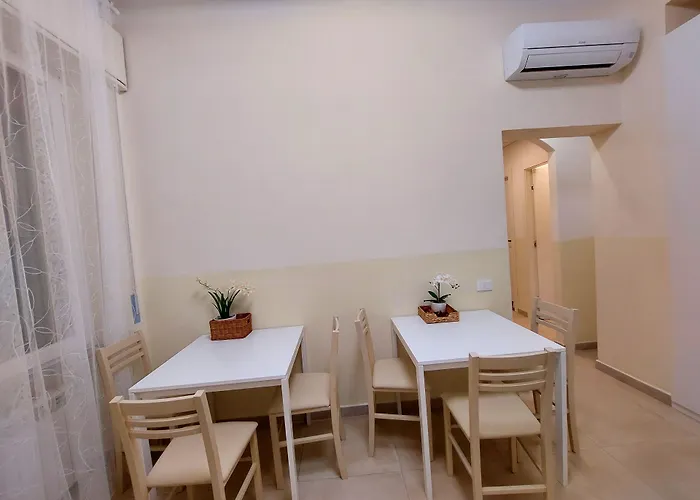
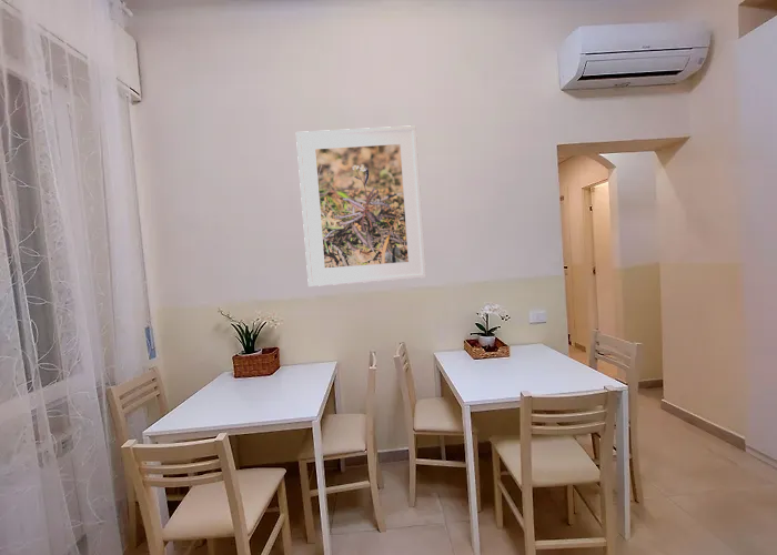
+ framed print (362, 205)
